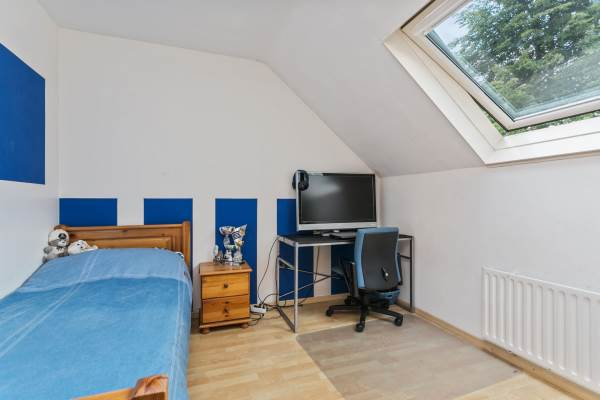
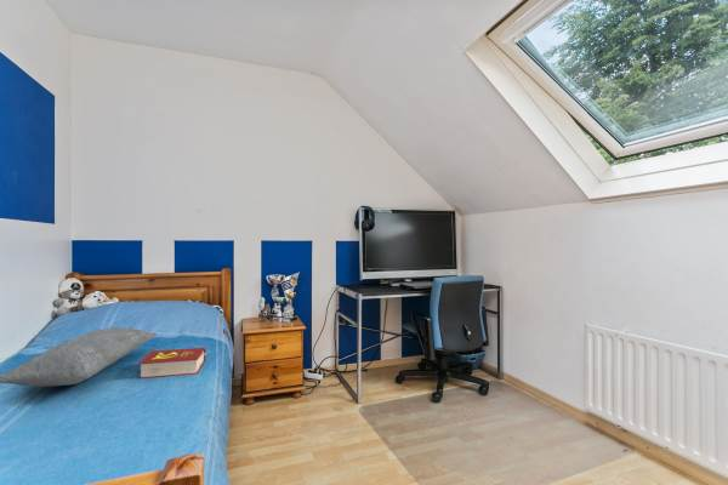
+ book (174, 361)
+ pillow (91, 353)
